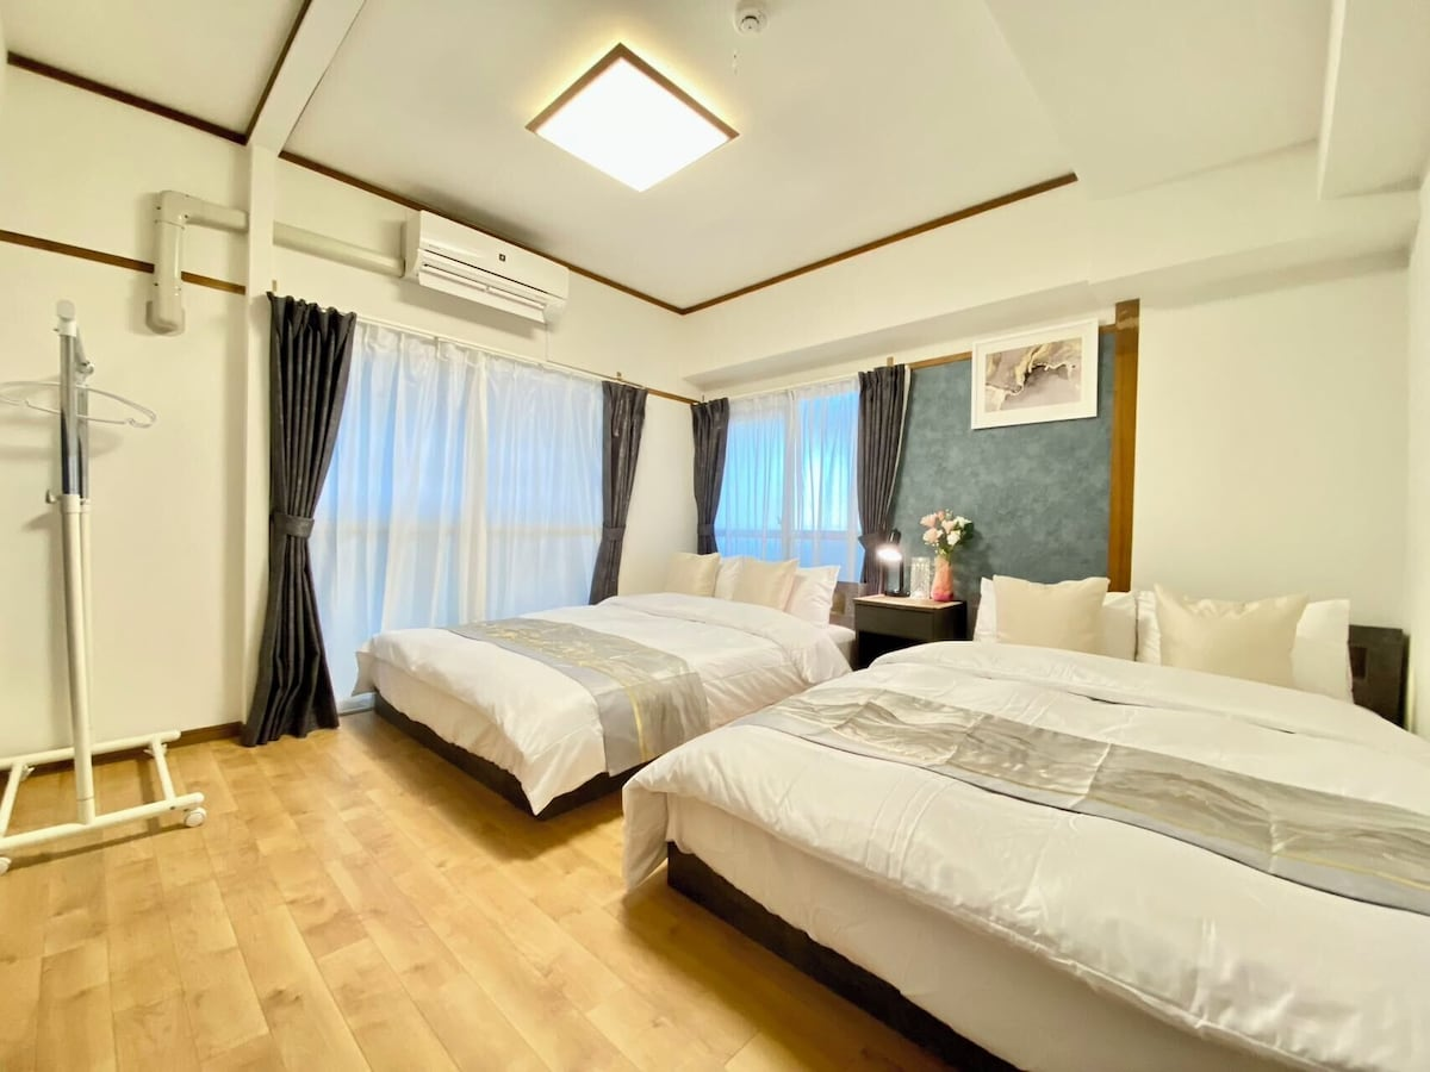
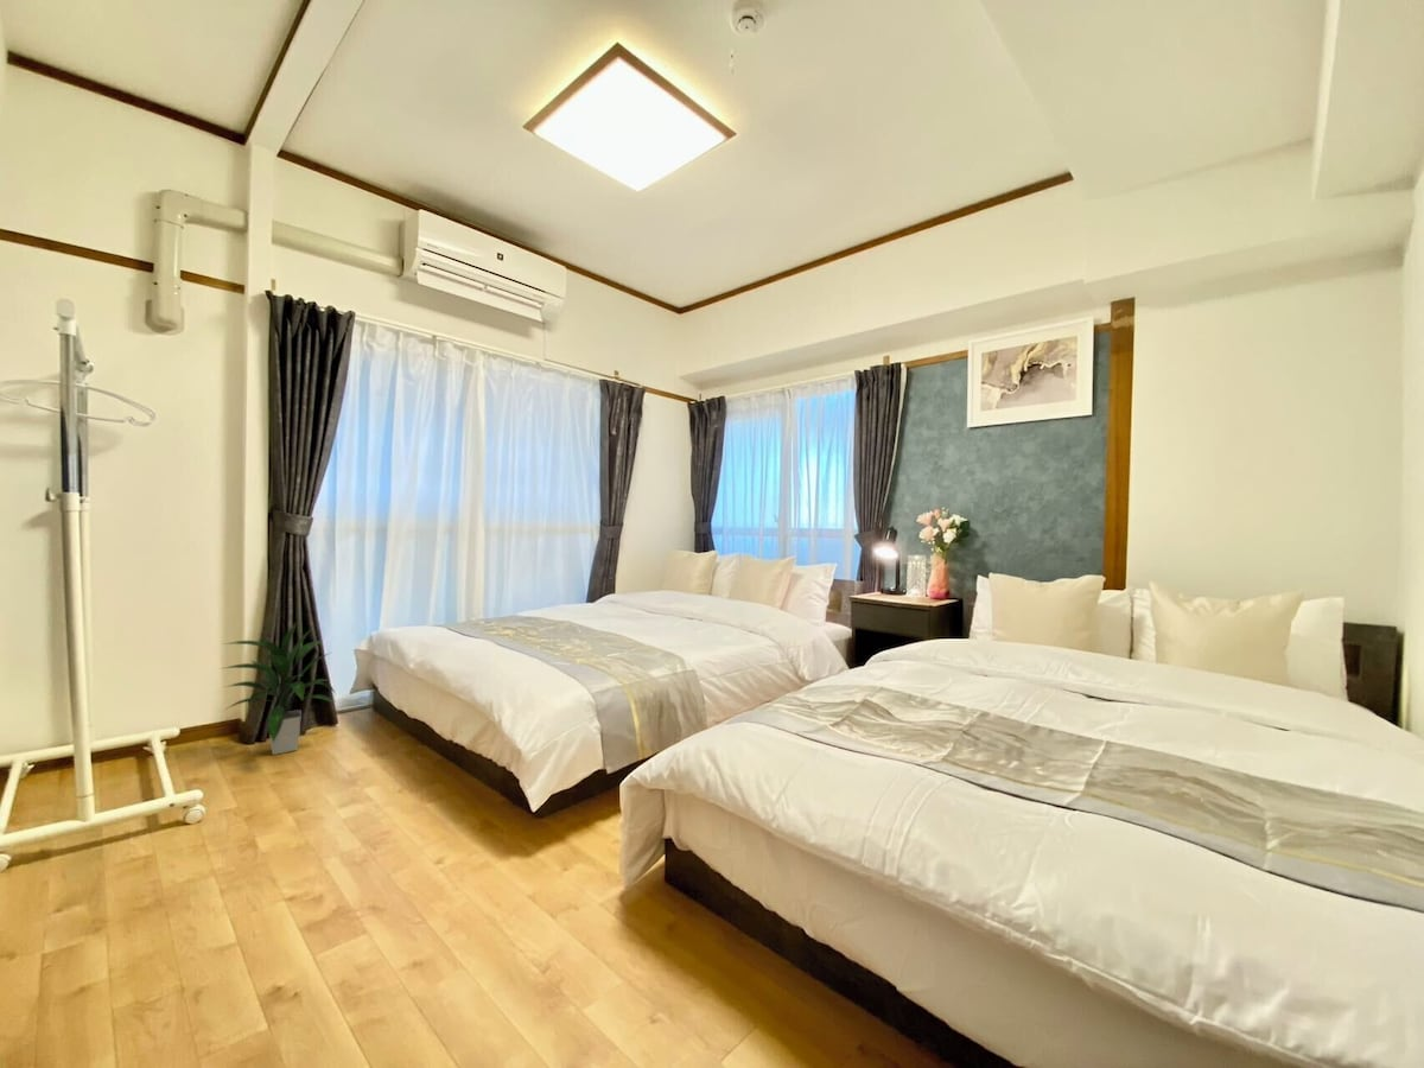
+ indoor plant (281, 687)
